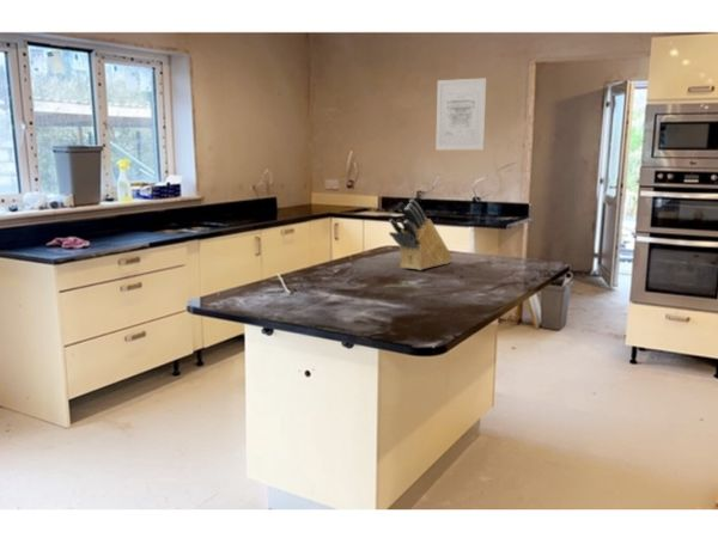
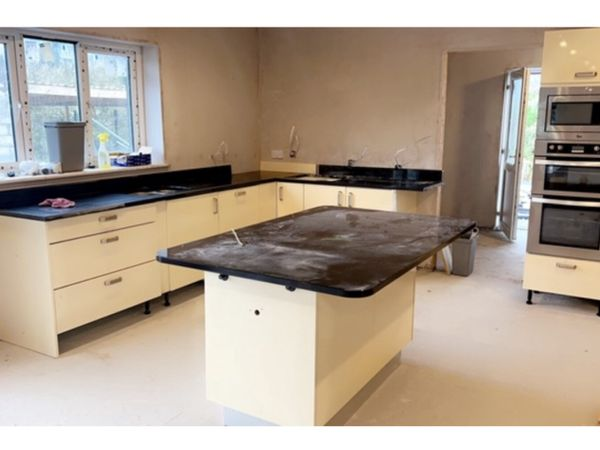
- wall art (460, 115)
- knife block (421, 232)
